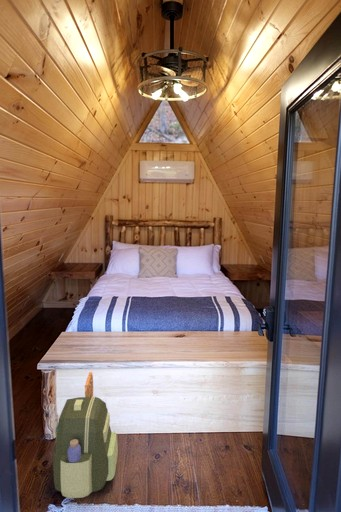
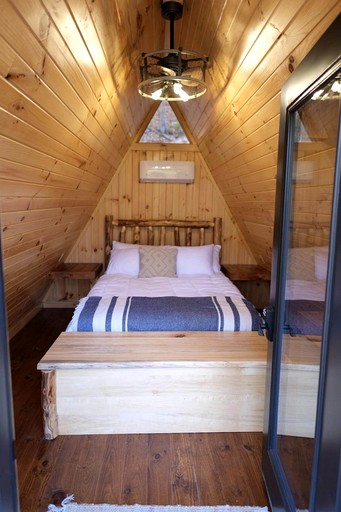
- backpack (89, 431)
